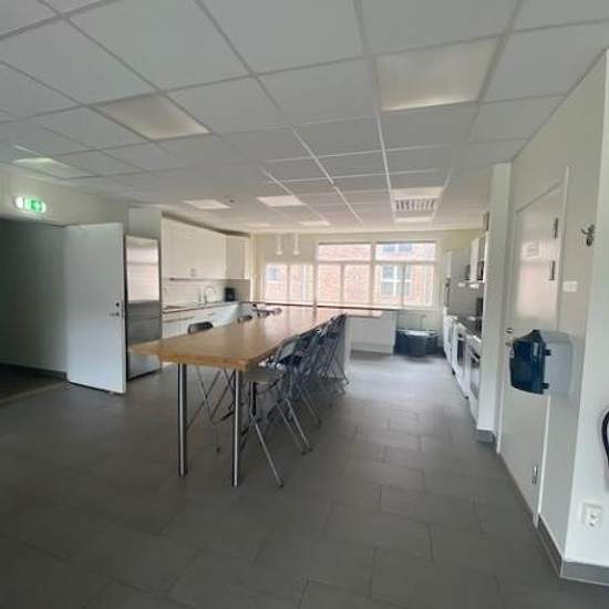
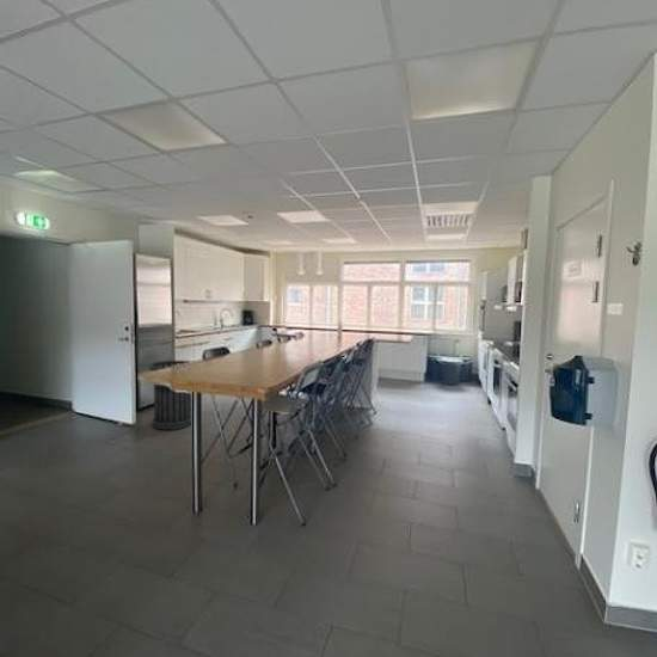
+ trash can (173, 394)
